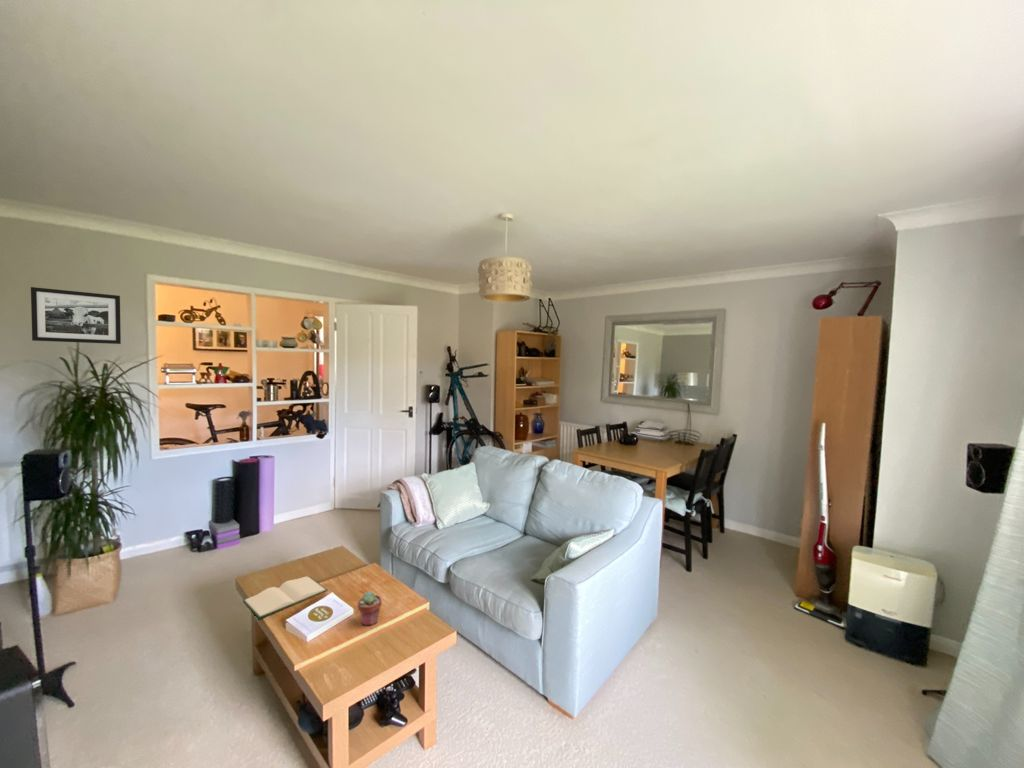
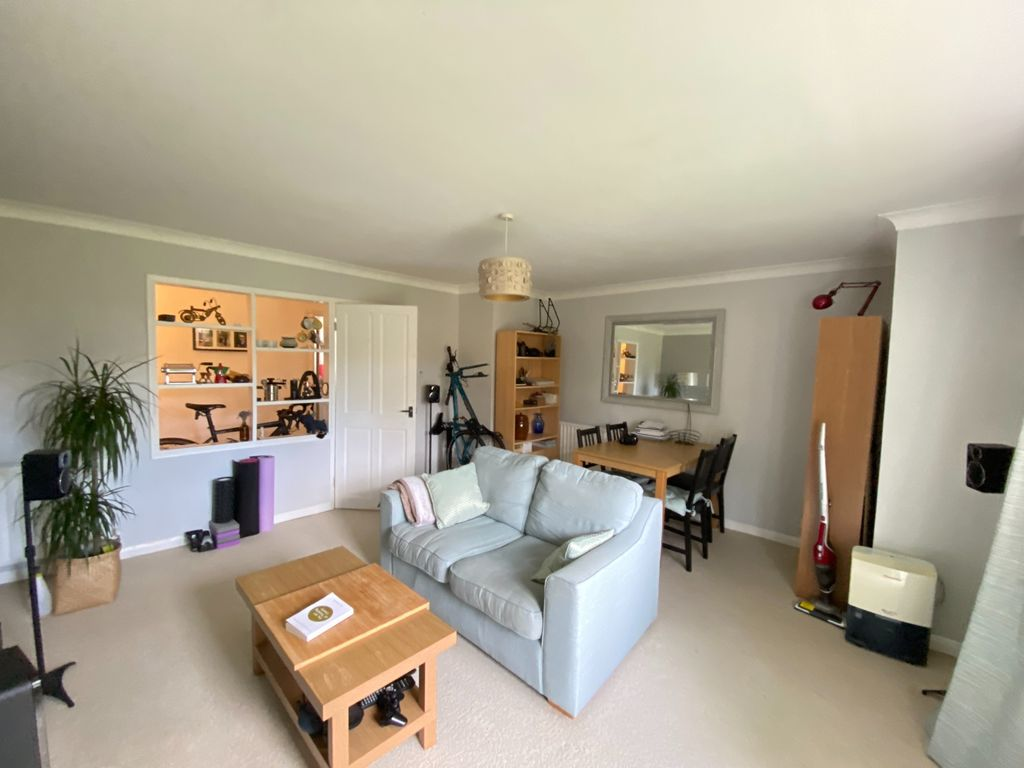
- potted succulent (369, 606)
- hardback book (286, 593)
- picture frame (78, 317)
